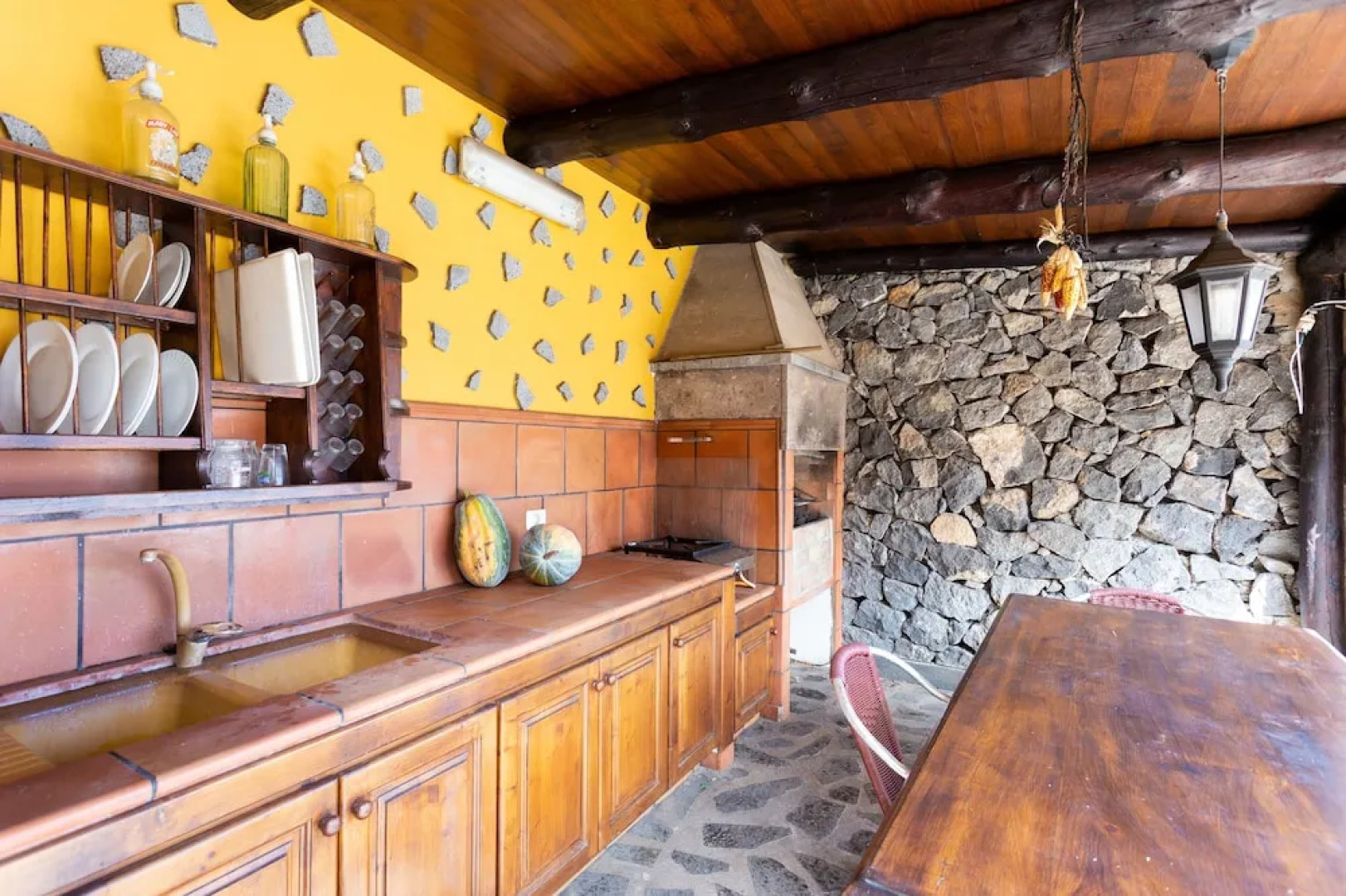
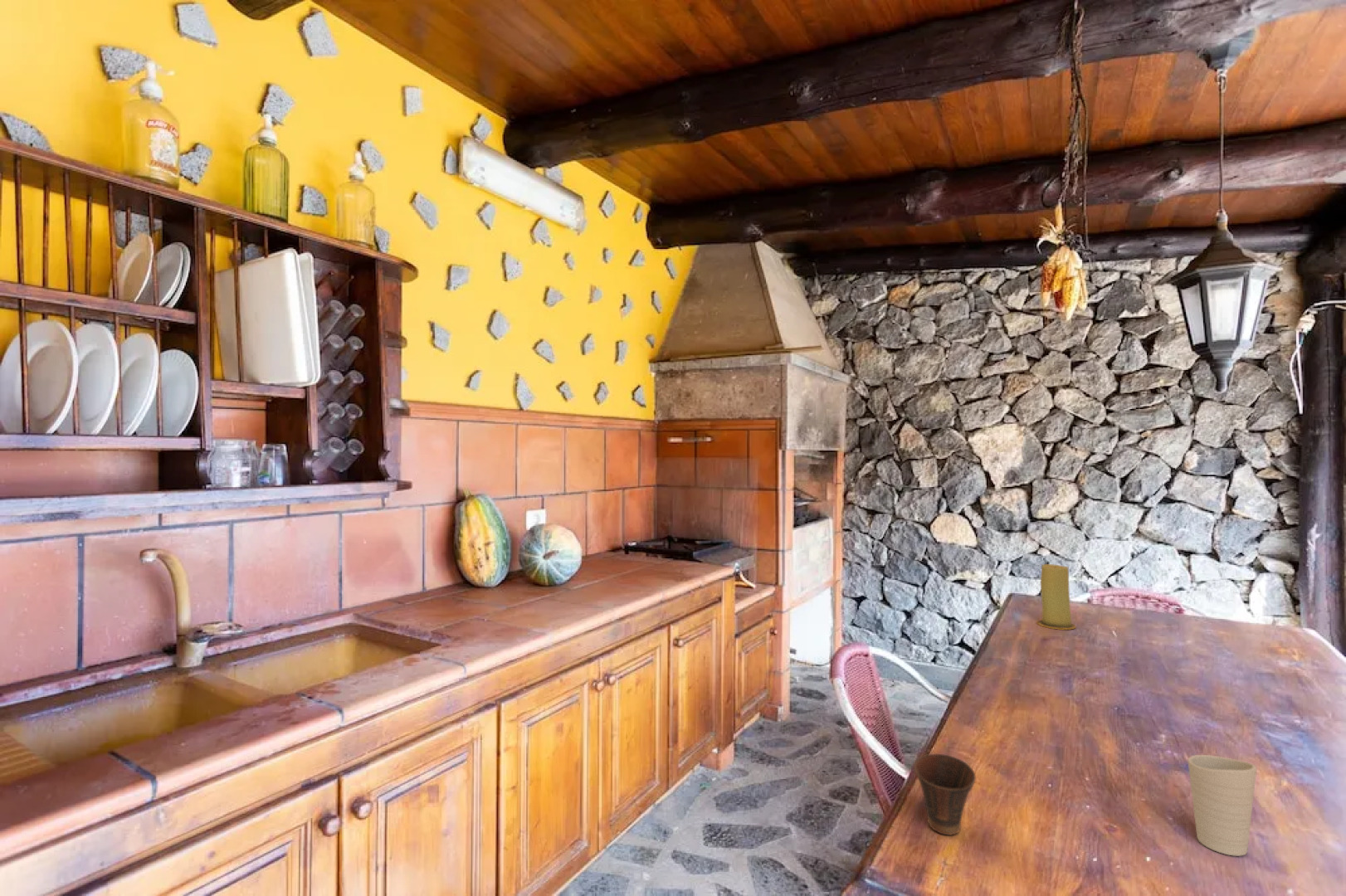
+ candle (1056, 595)
+ cup (1222, 801)
+ cup (944, 798)
